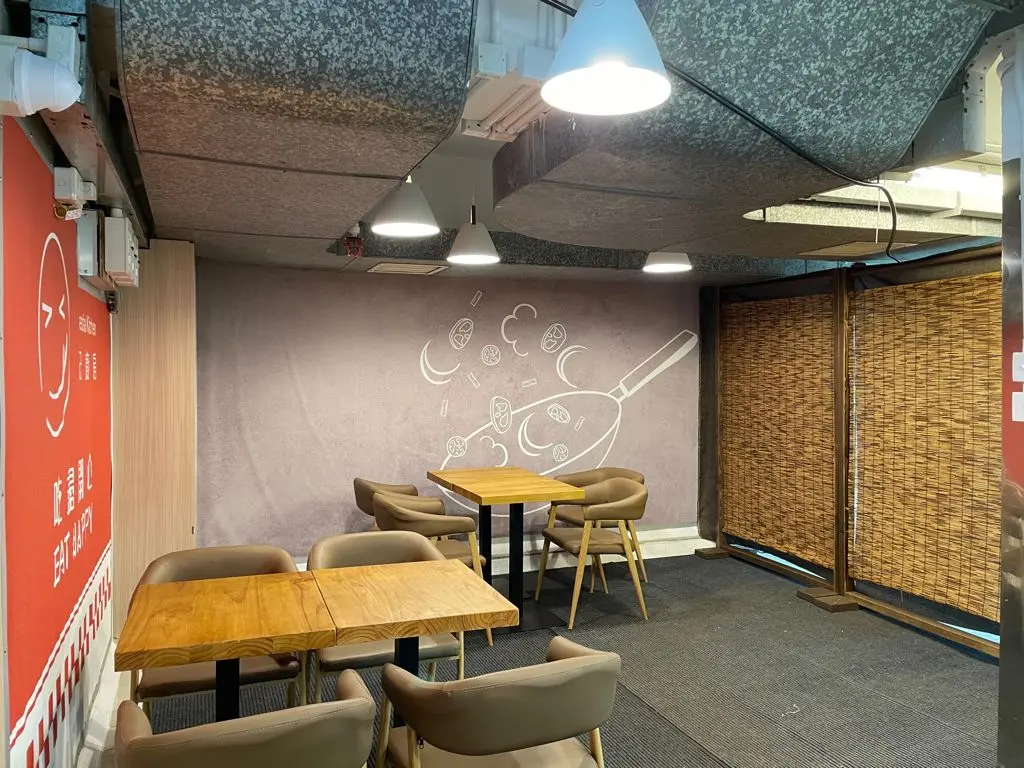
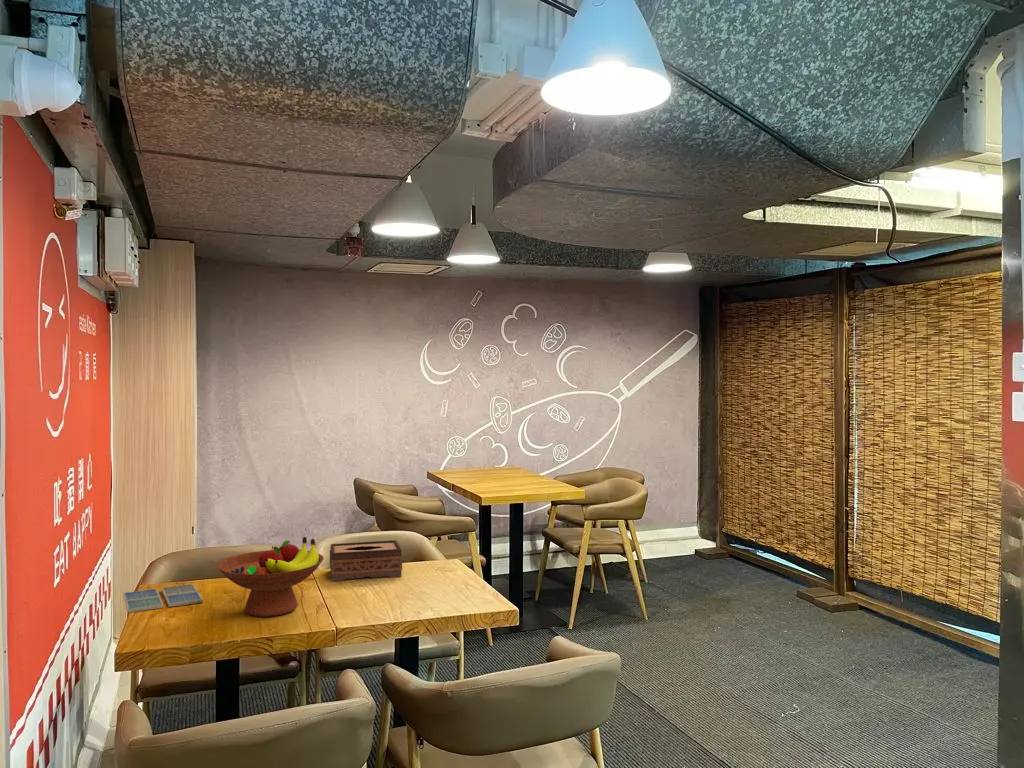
+ tissue box (365, 560)
+ drink coaster (160, 598)
+ fruit bowl (271, 575)
